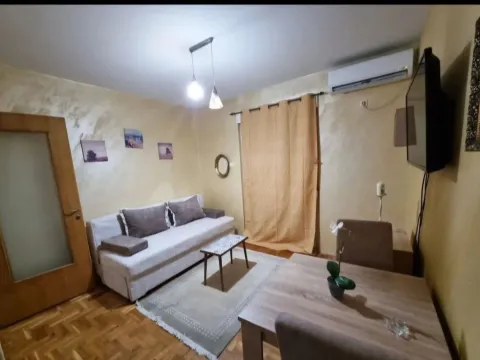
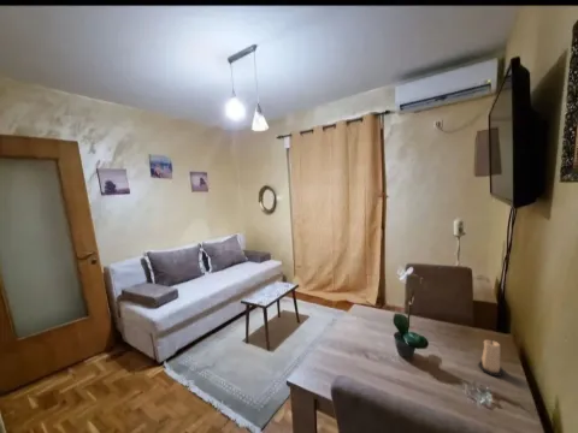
+ candle (490, 354)
